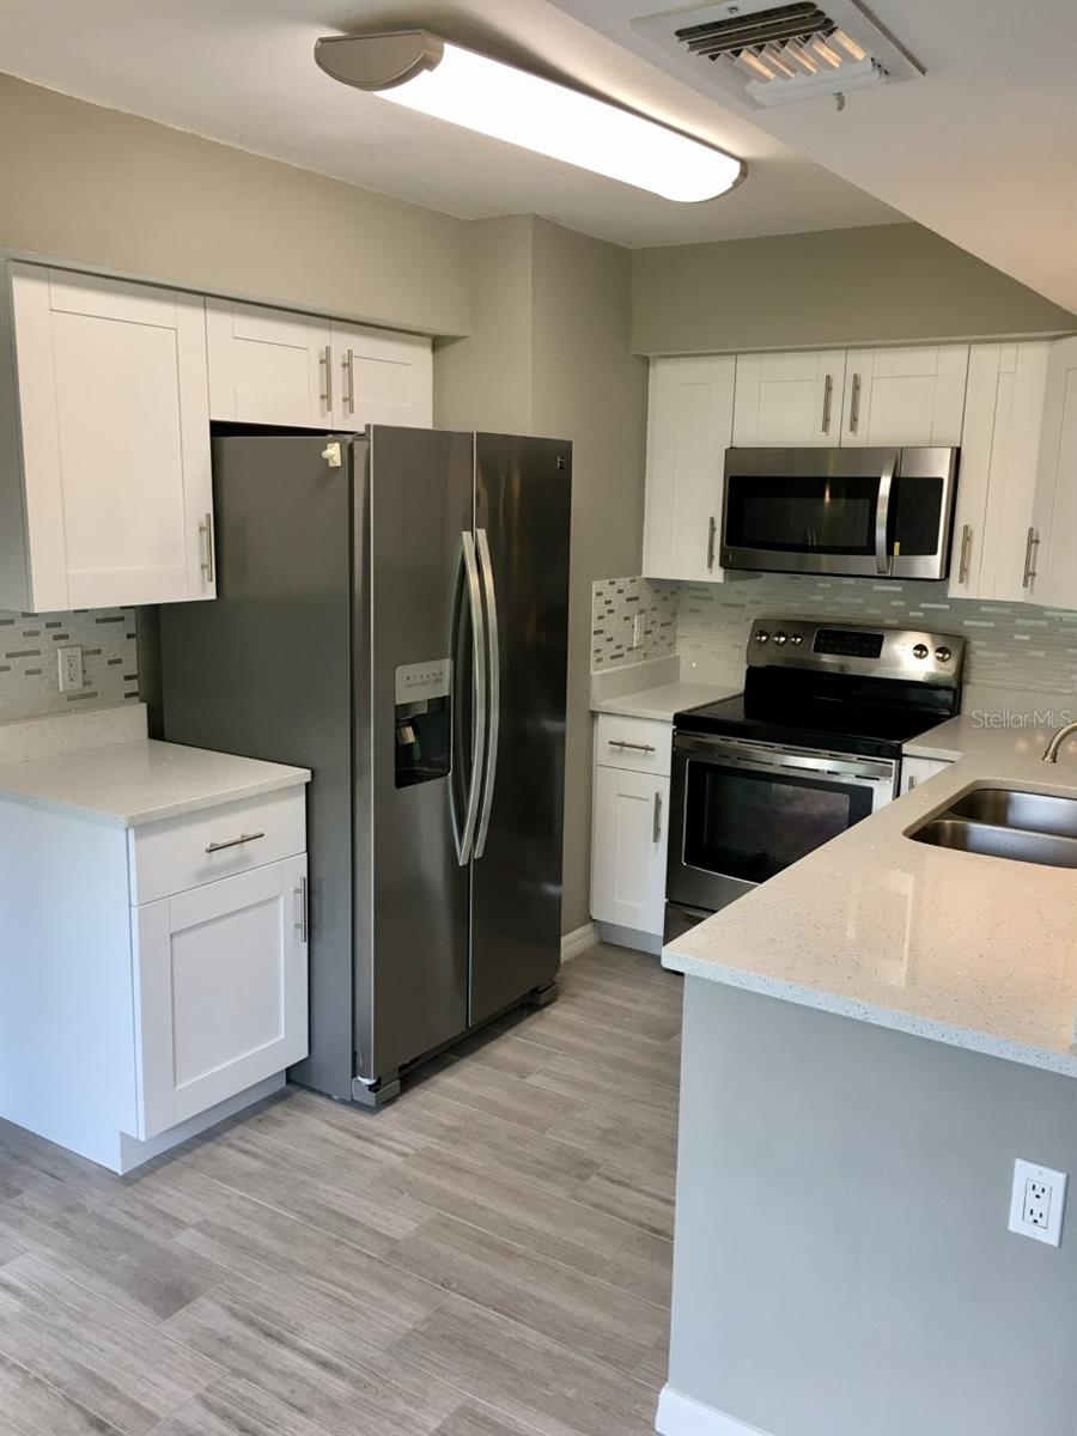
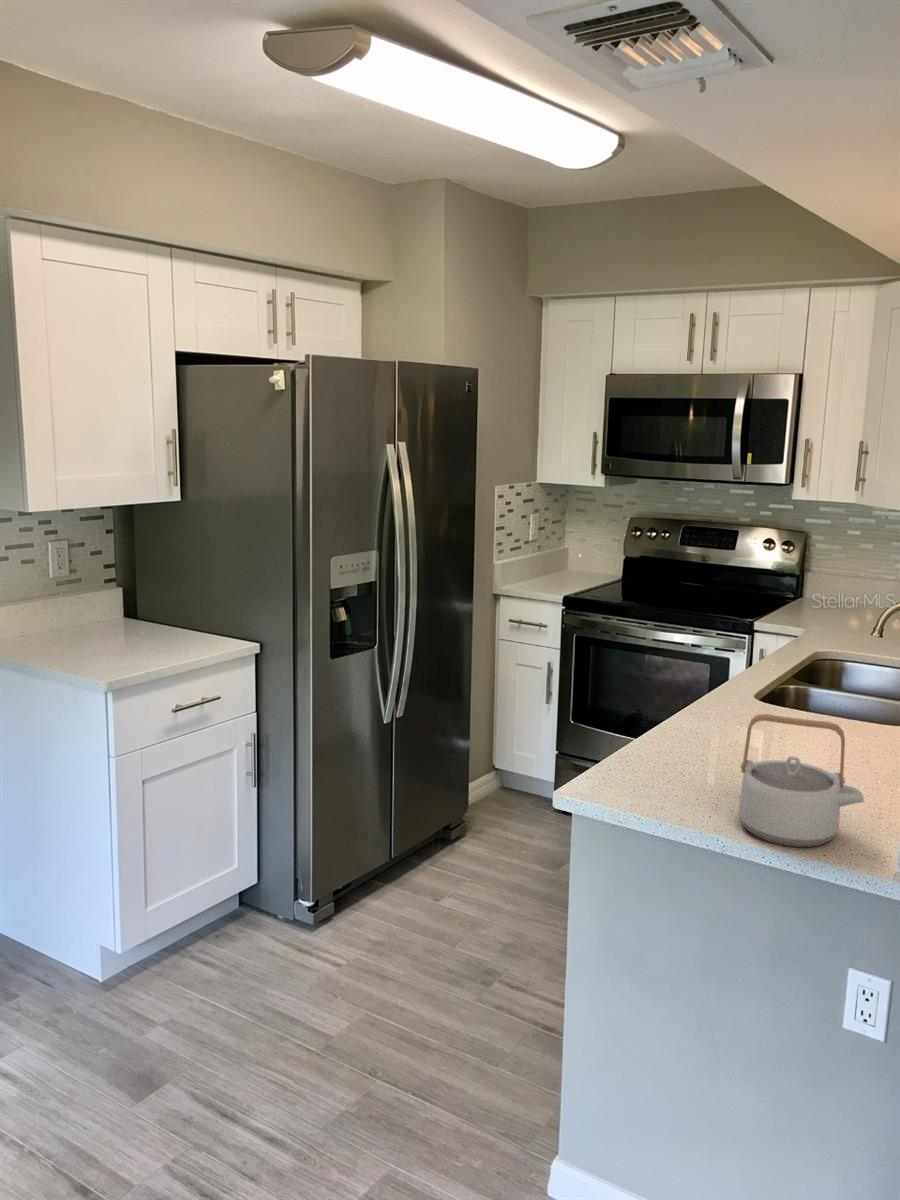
+ teapot (801, 776)
